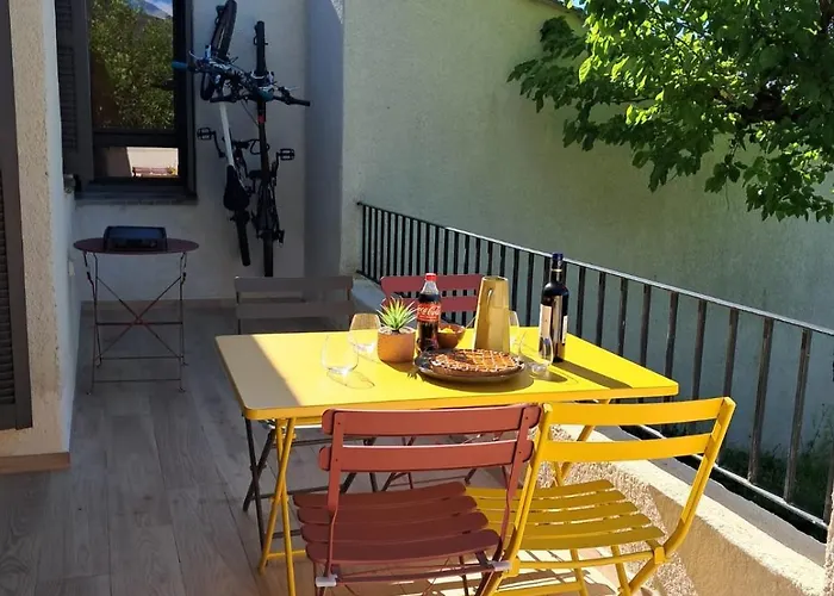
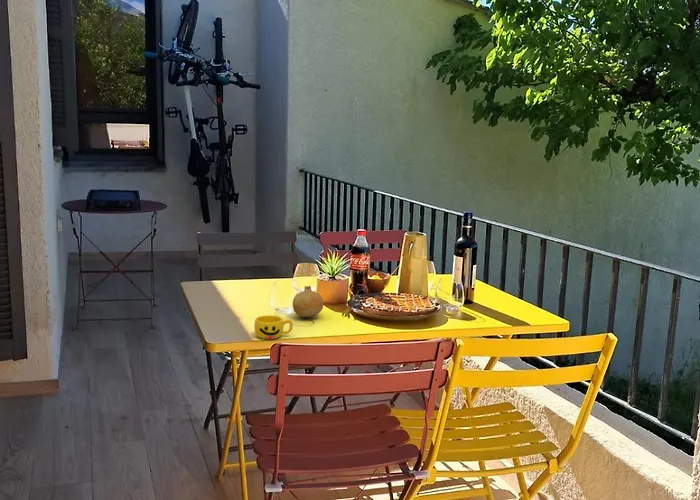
+ cup (273, 327)
+ fruit (307, 302)
